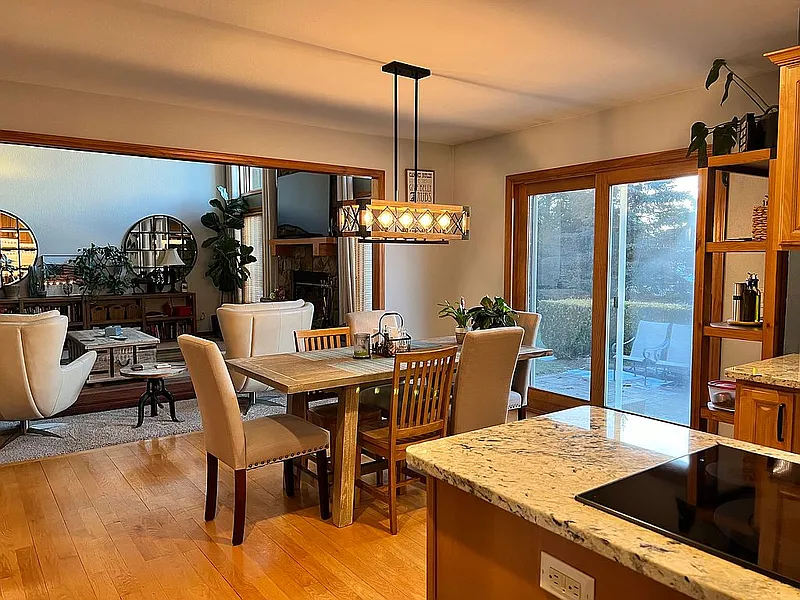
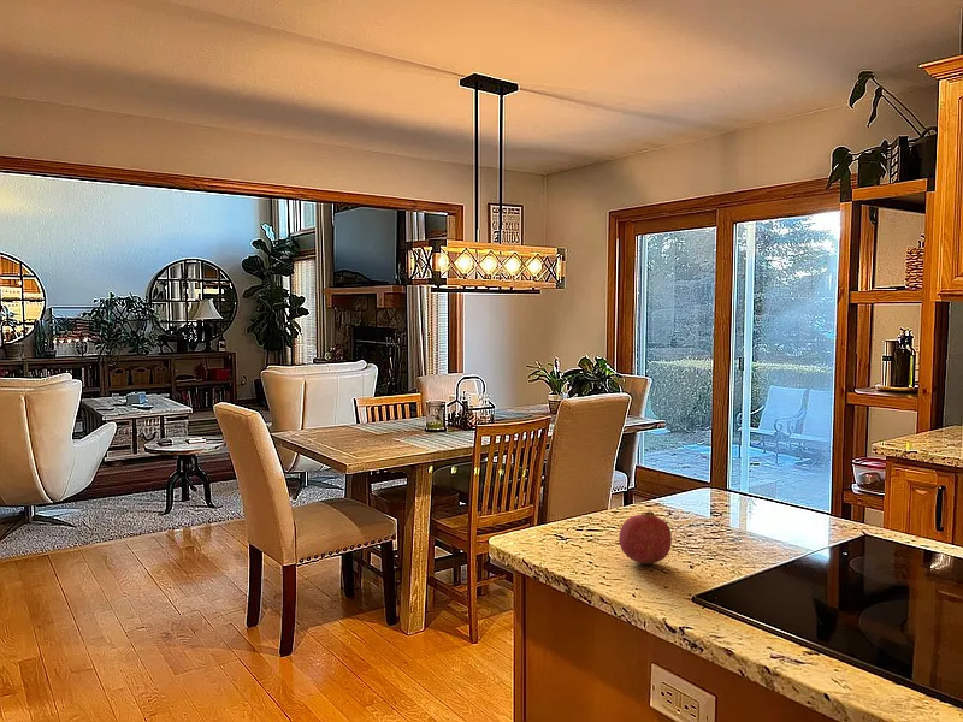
+ fruit (645, 537)
